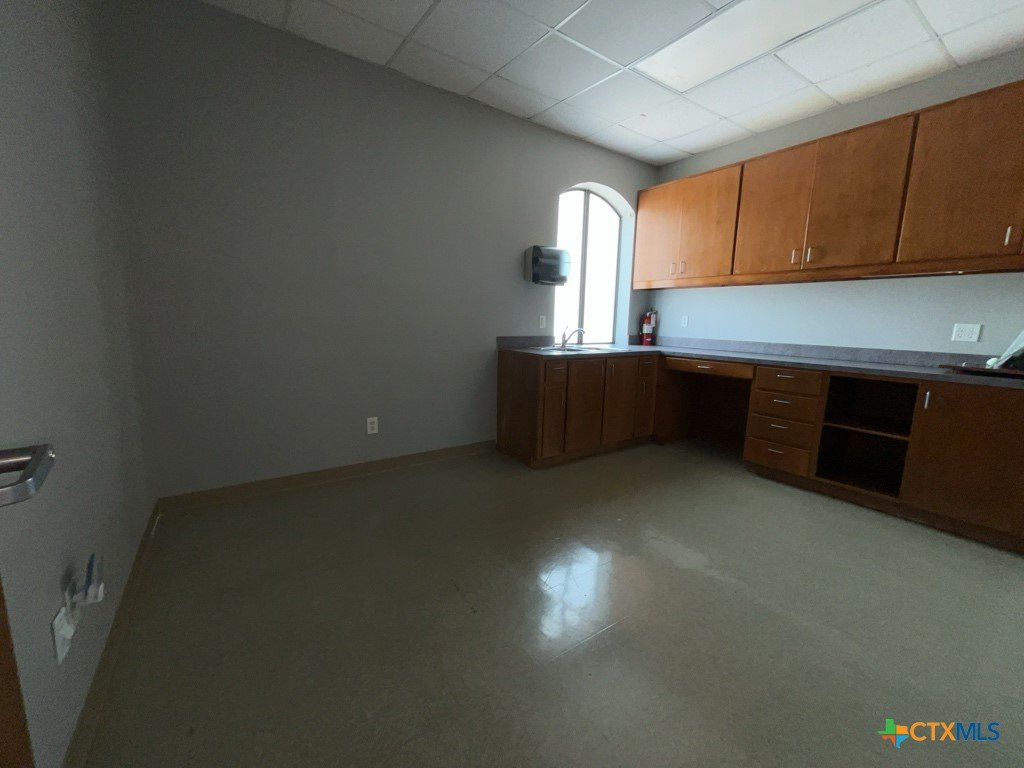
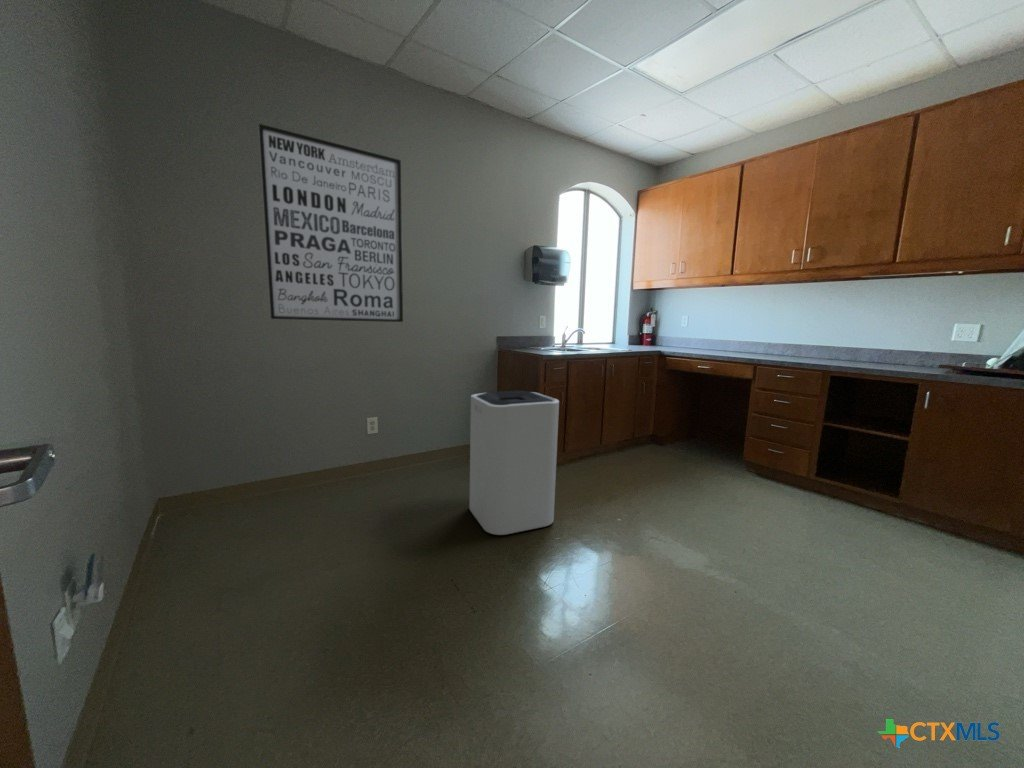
+ wall art (338, 235)
+ trash can (512, 456)
